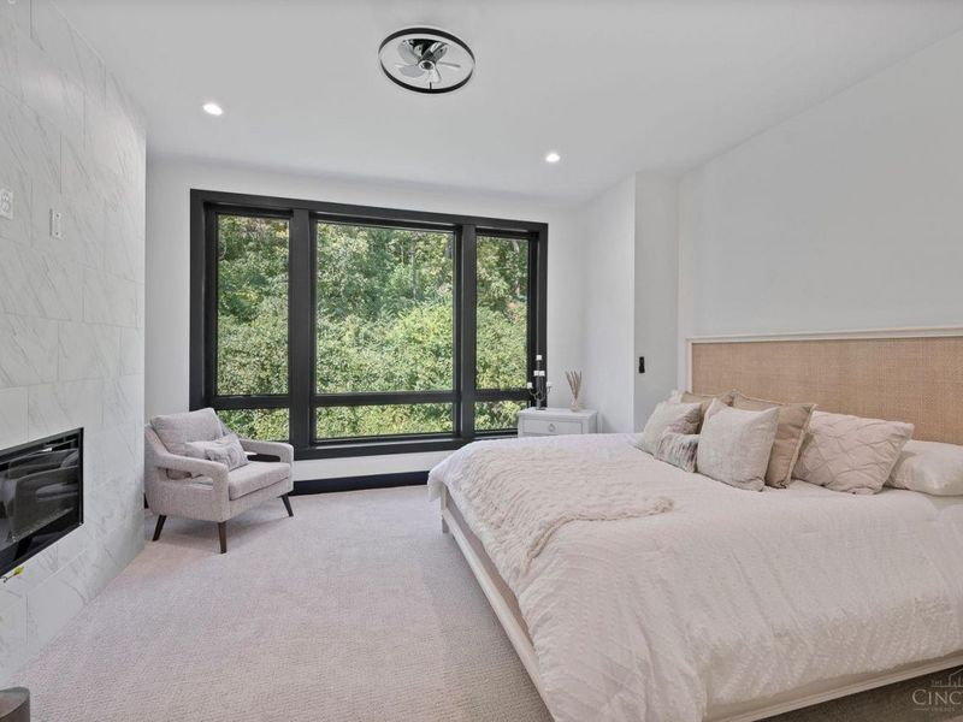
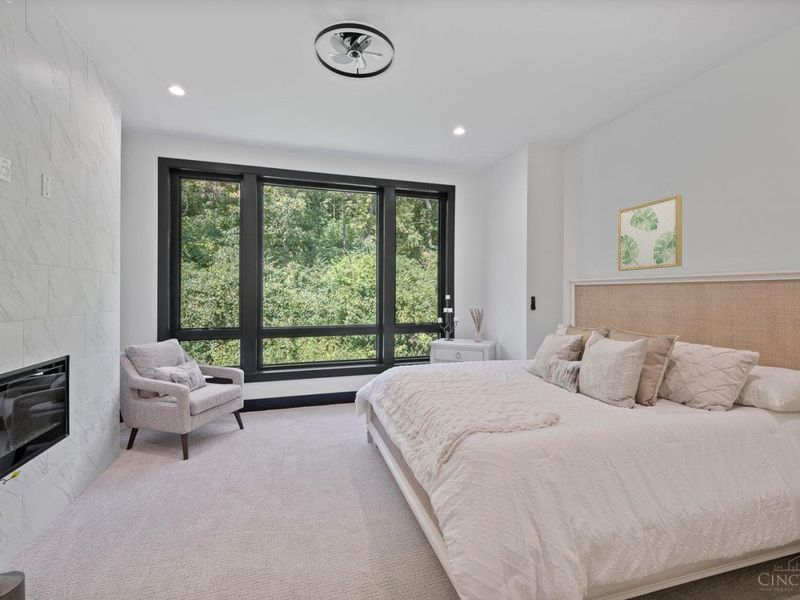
+ wall art (647, 236)
